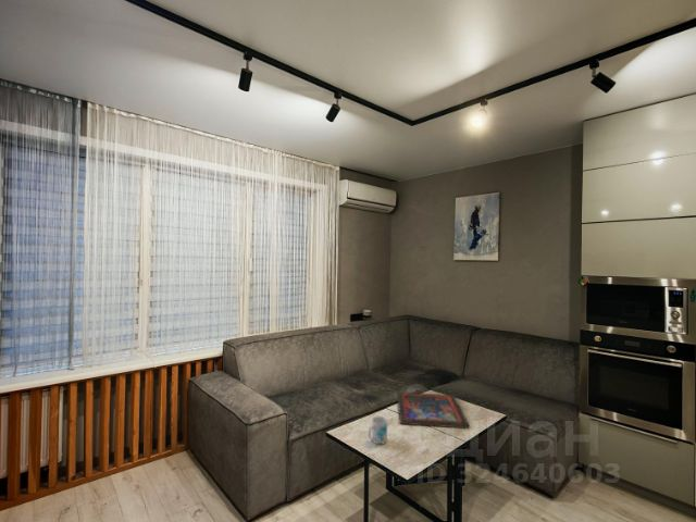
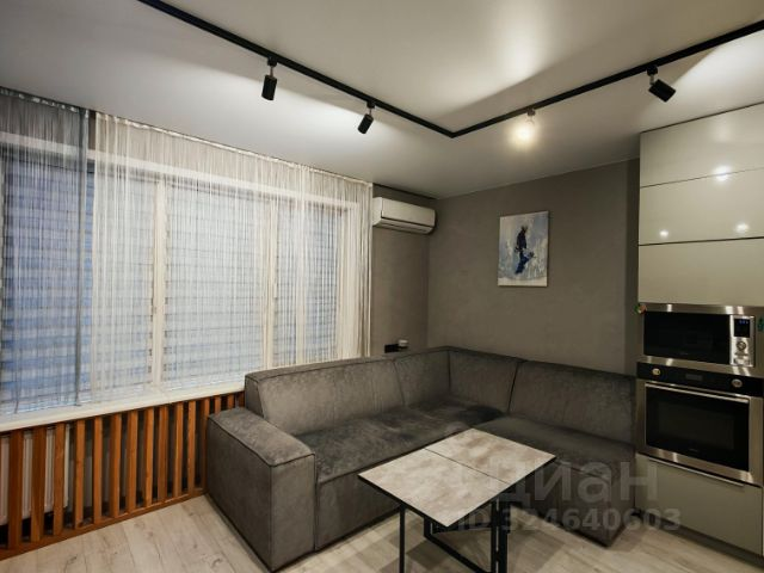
- mug (376, 431)
- religious icon (428, 408)
